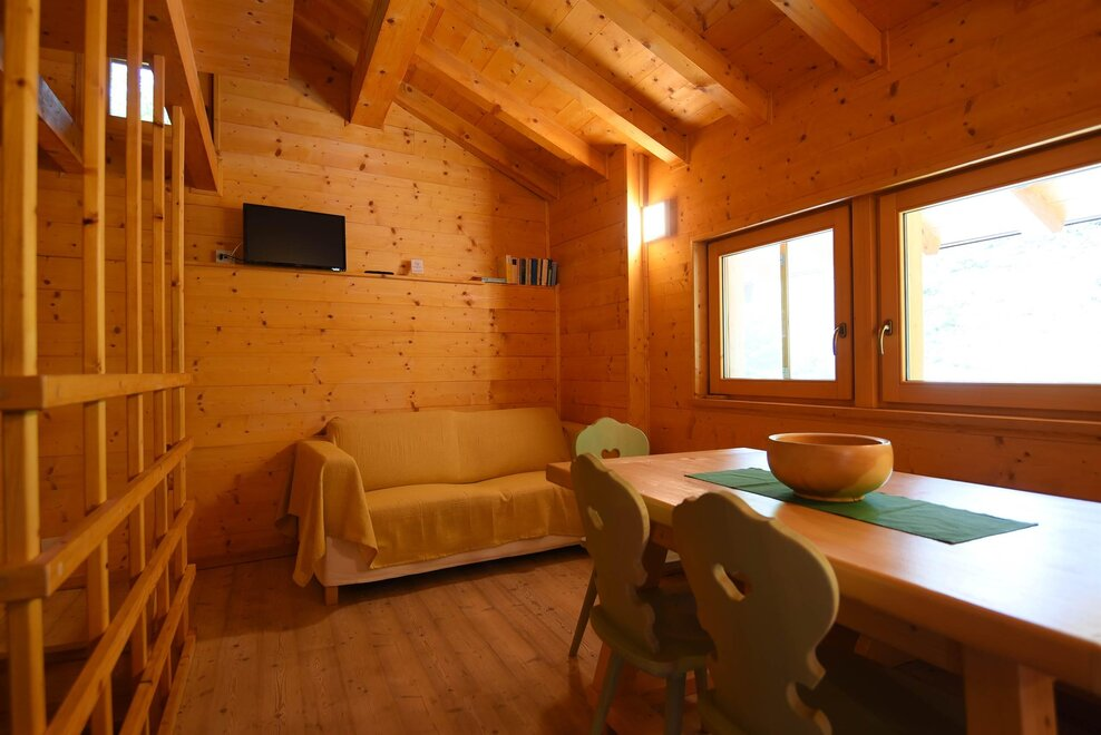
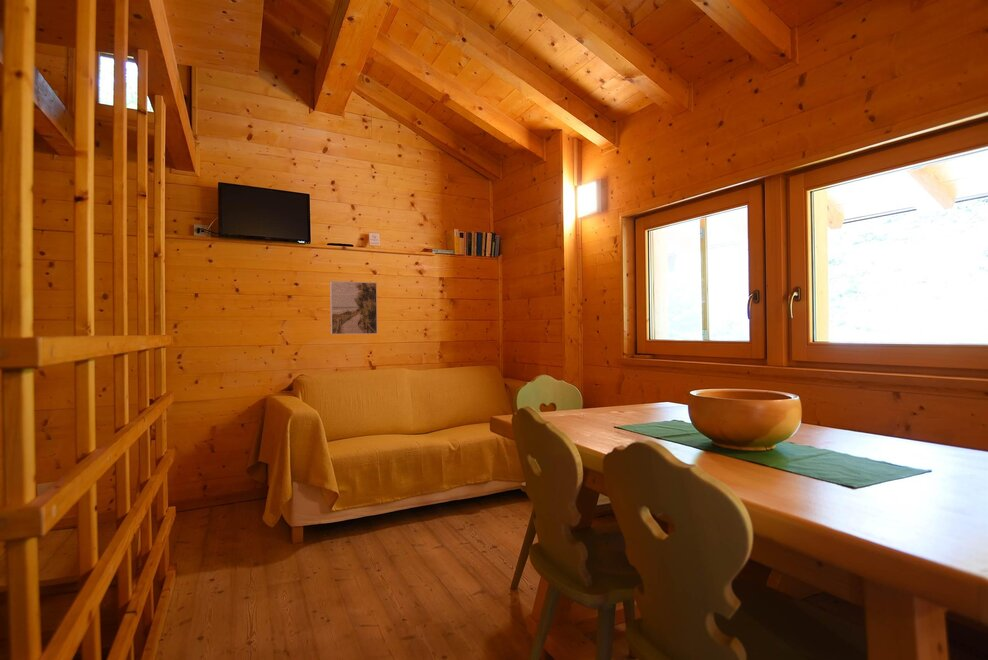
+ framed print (354, 308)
